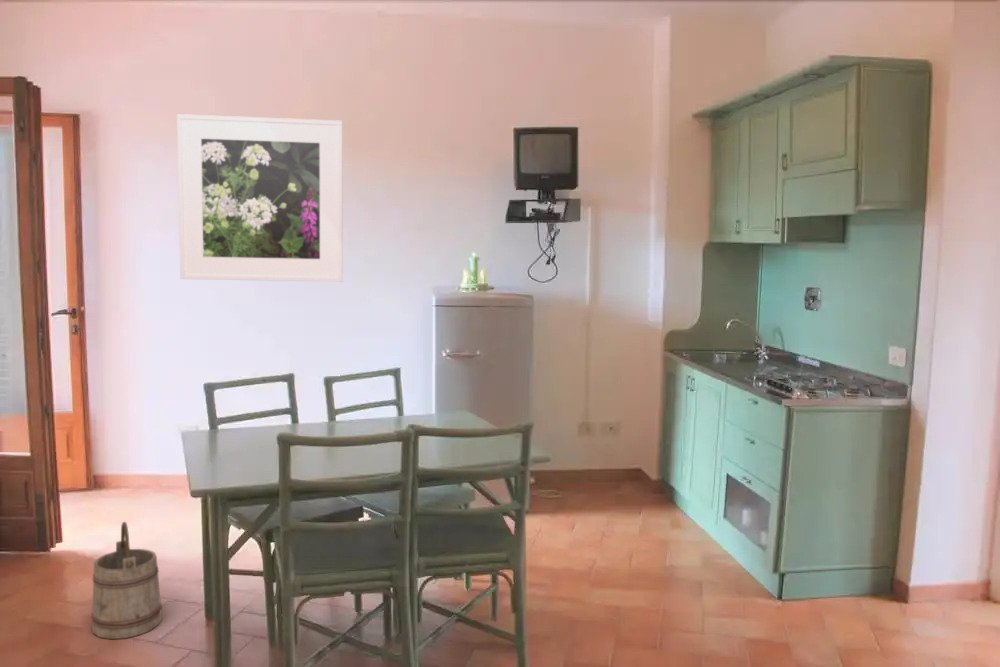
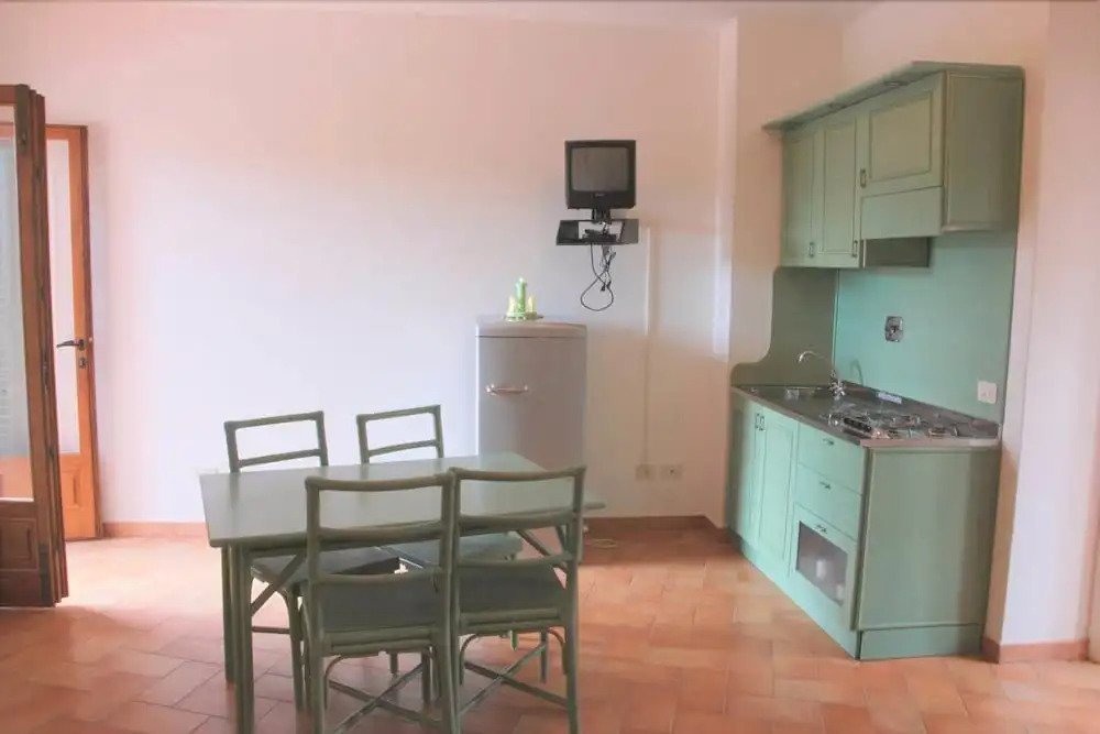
- bucket (126, 573)
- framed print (261, 199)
